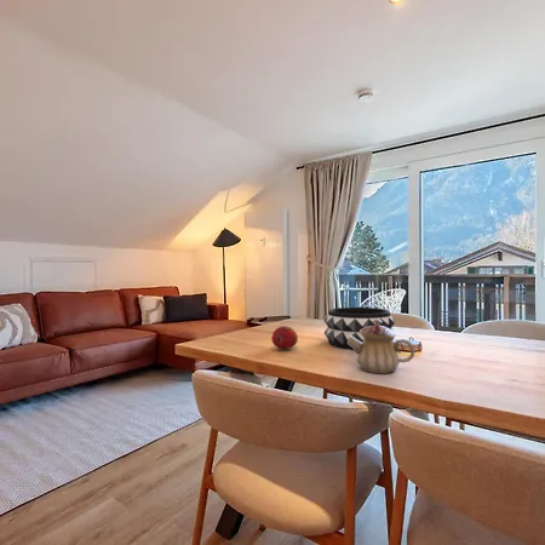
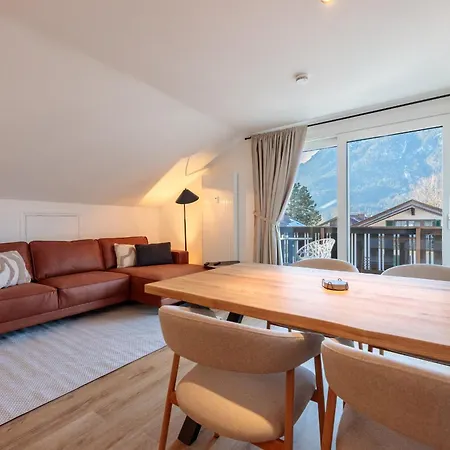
- decorative bowl (358, 326)
- fruit (285, 337)
- teapot (380, 344)
